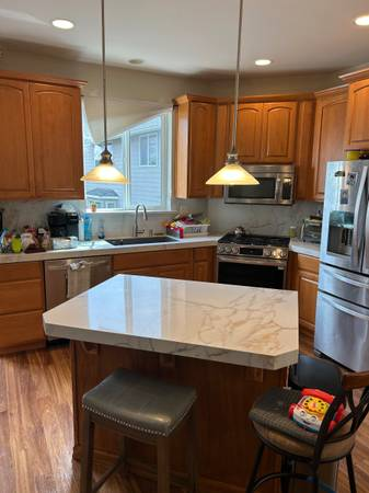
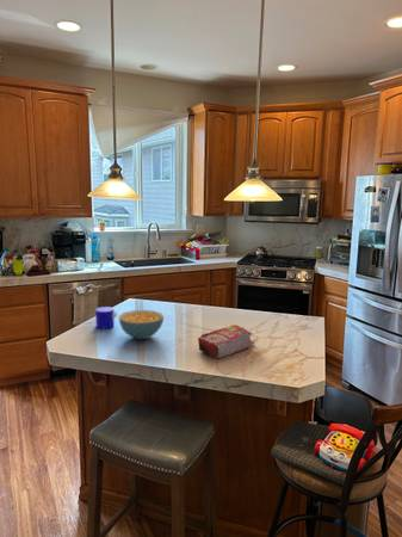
+ cereal bowl (141, 326)
+ cereal box (227, 340)
+ cup (106, 317)
